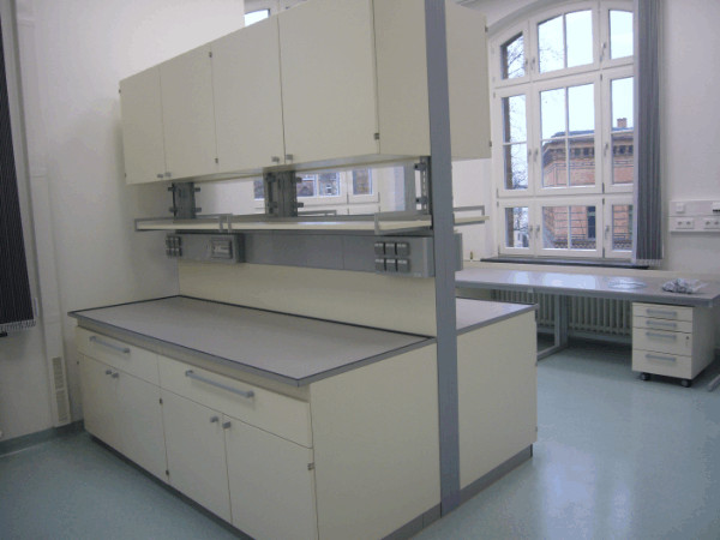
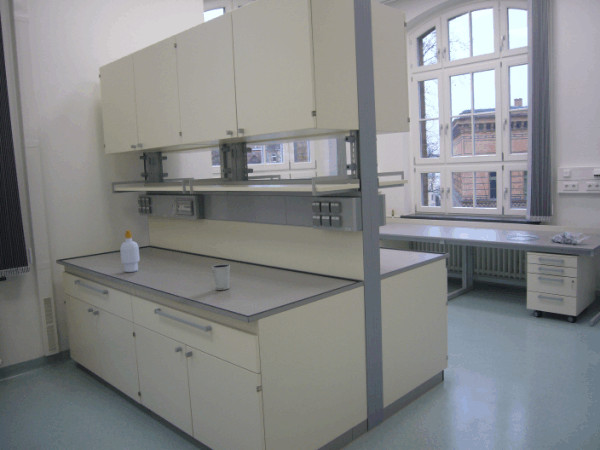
+ dixie cup (221, 277)
+ soap bottle (129, 250)
